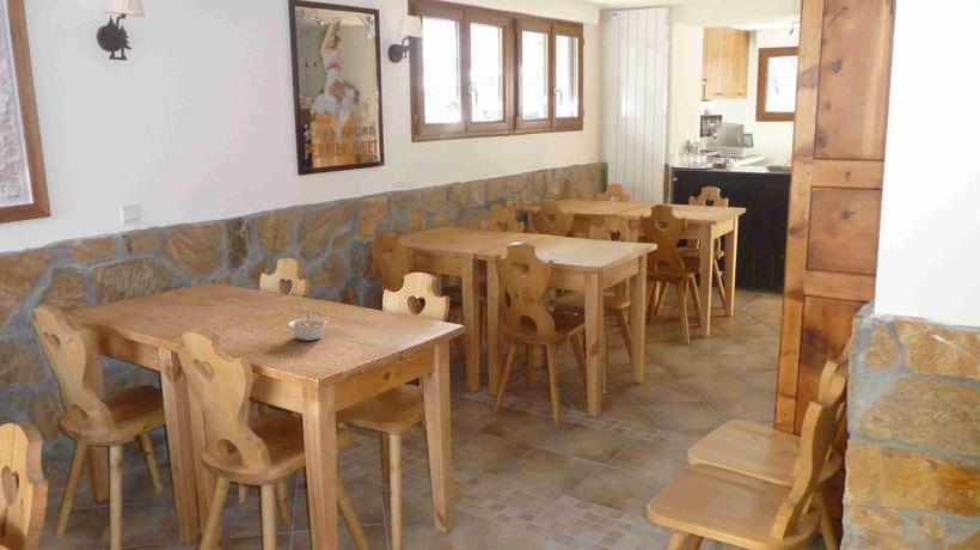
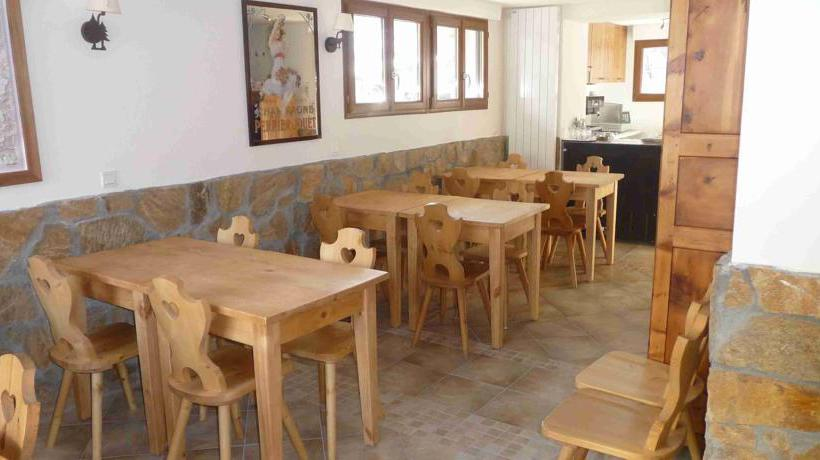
- legume (307, 328)
